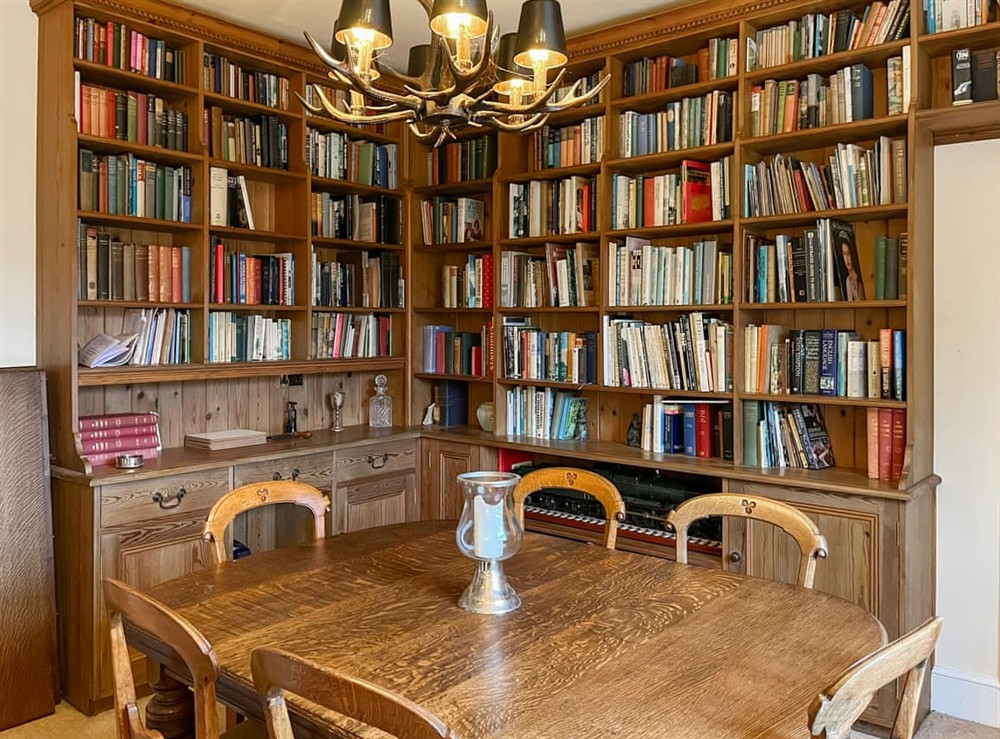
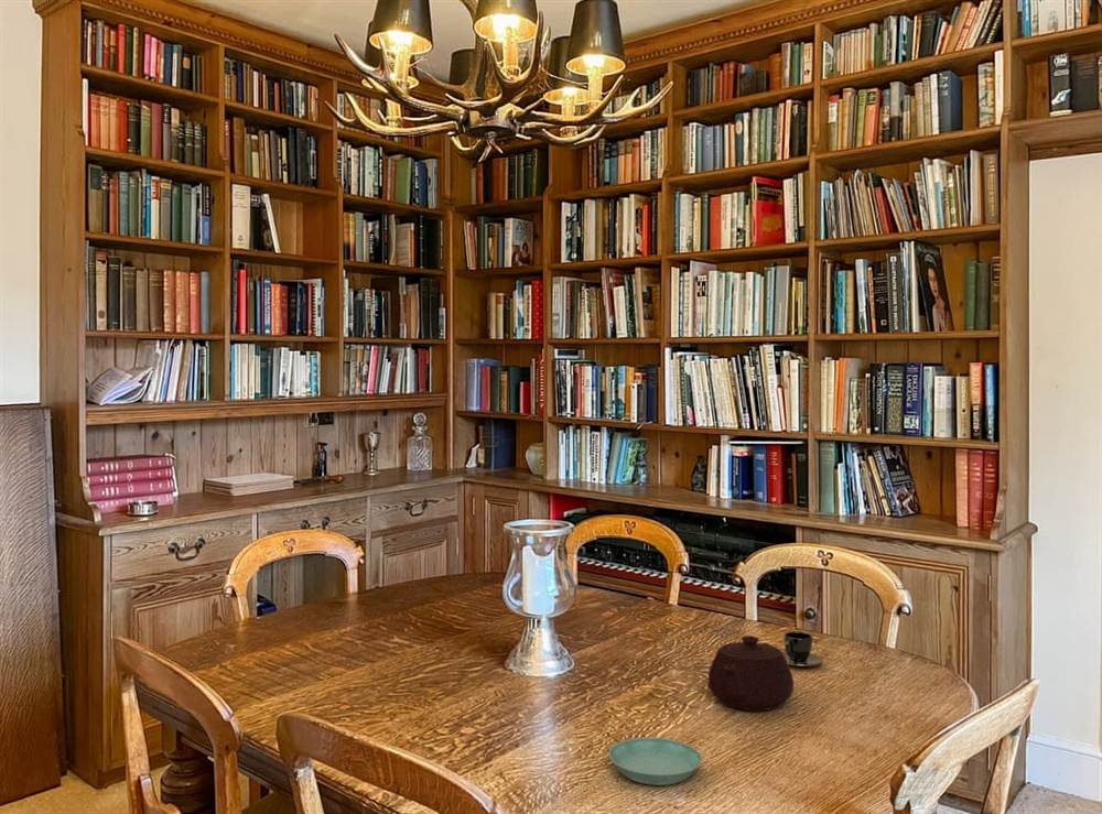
+ teacup (798, 649)
+ teapot (748, 670)
+ saucer (655, 762)
